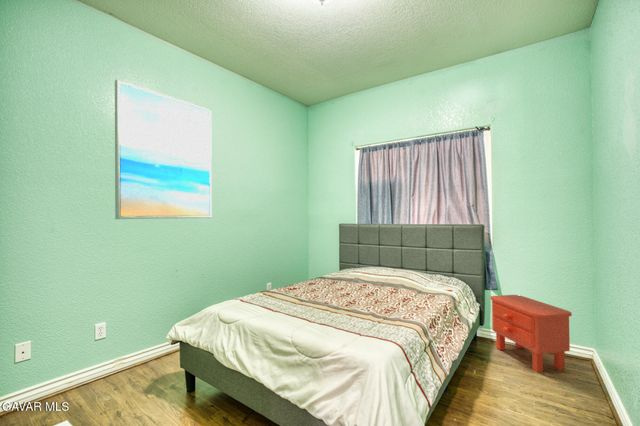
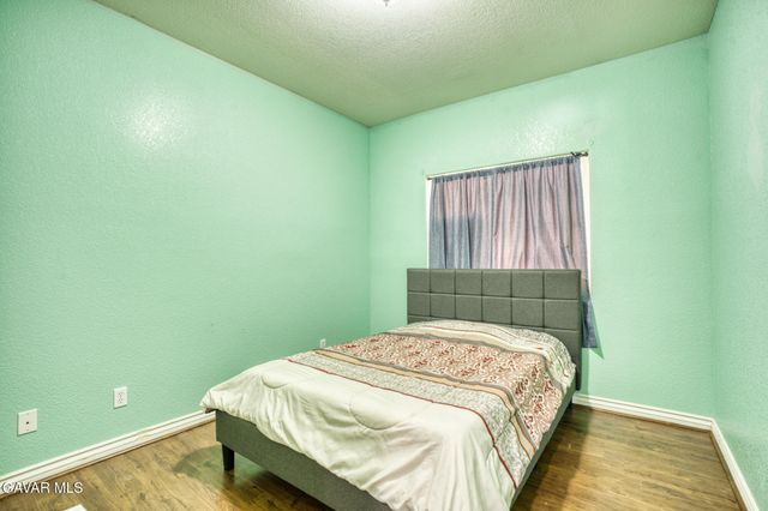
- wall art (169, 157)
- nightstand (527, 330)
